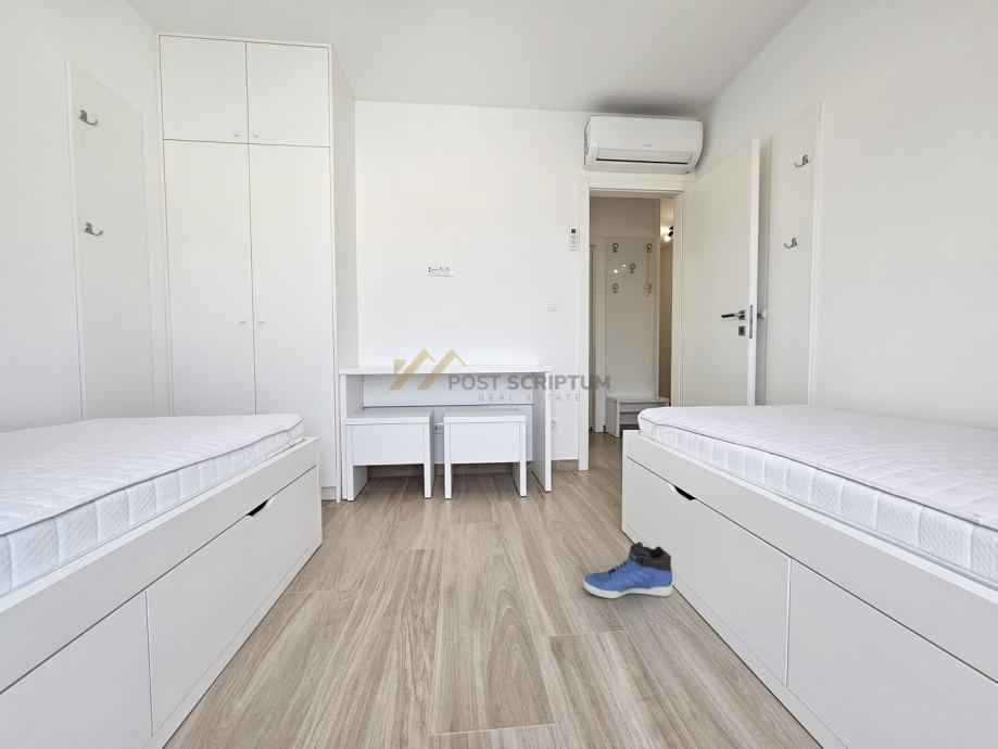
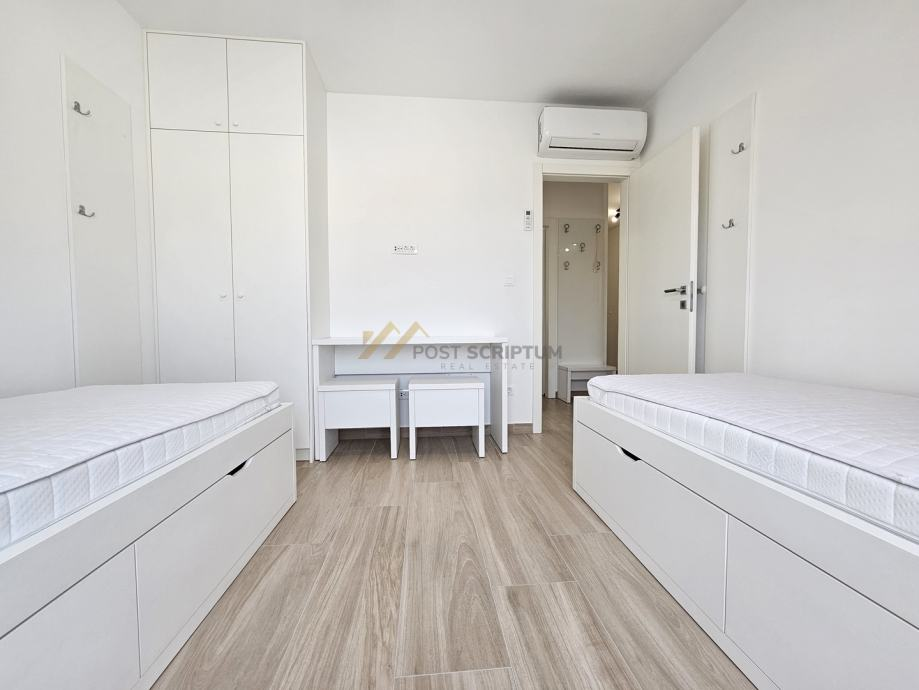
- sneaker (627, 567)
